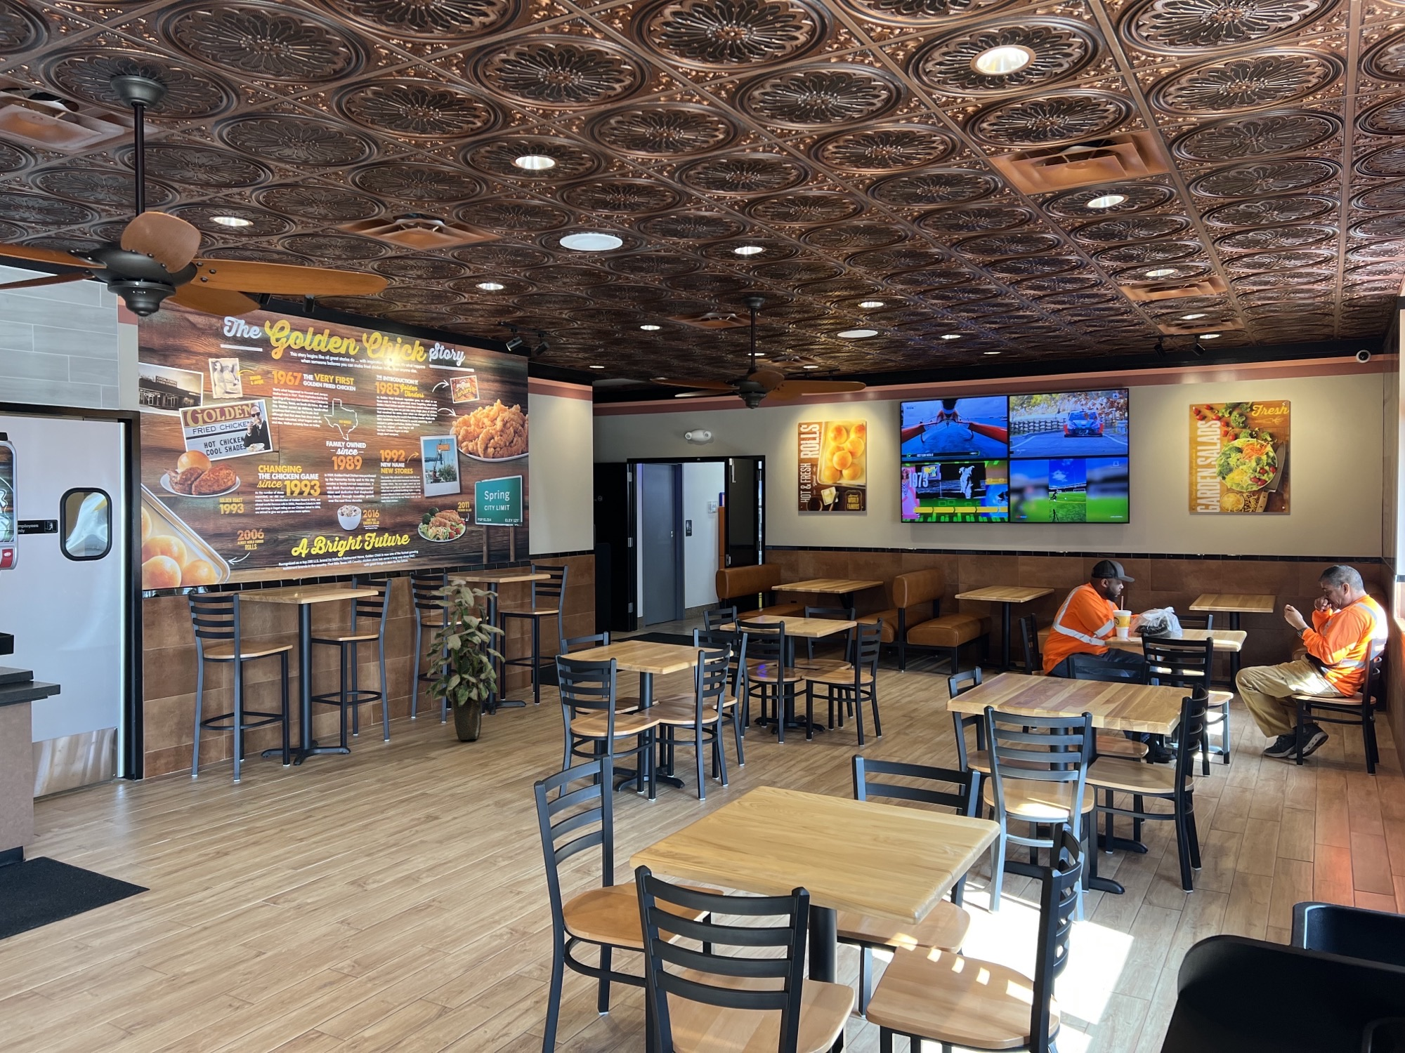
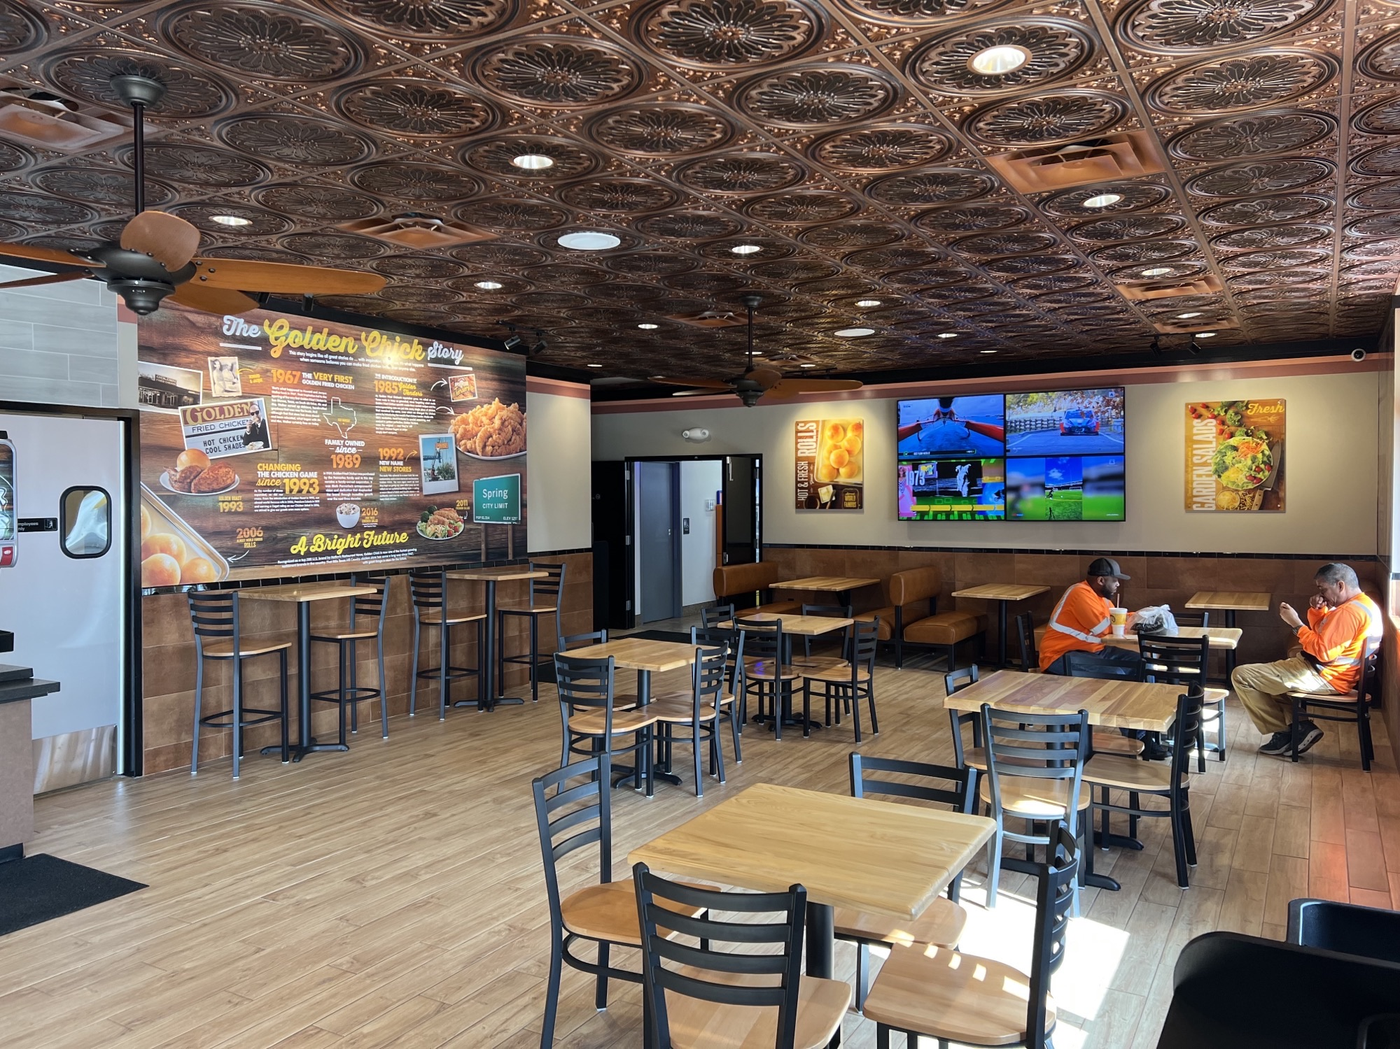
- indoor plant (462, 658)
